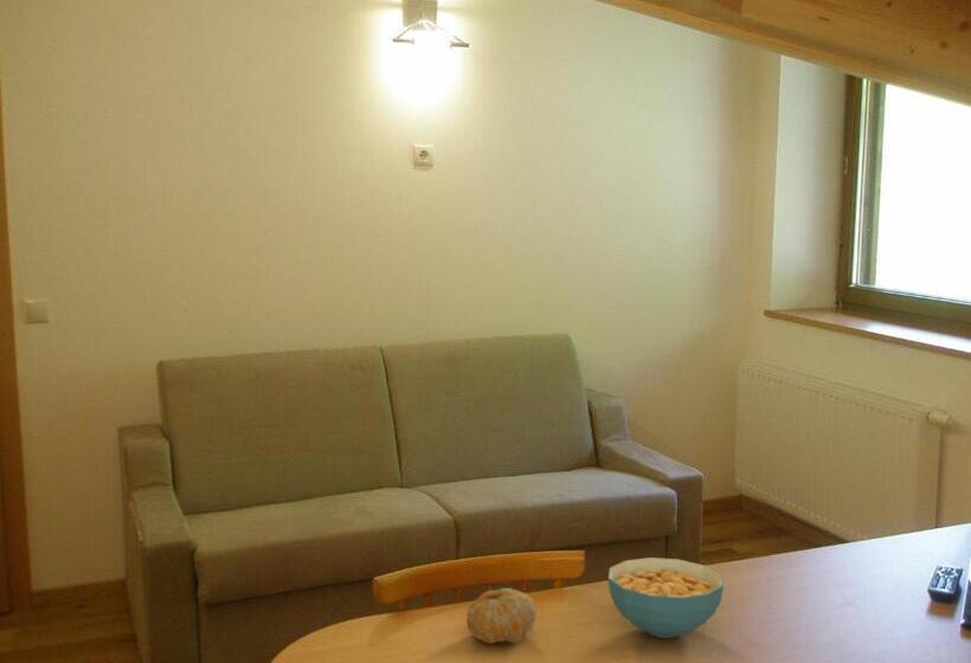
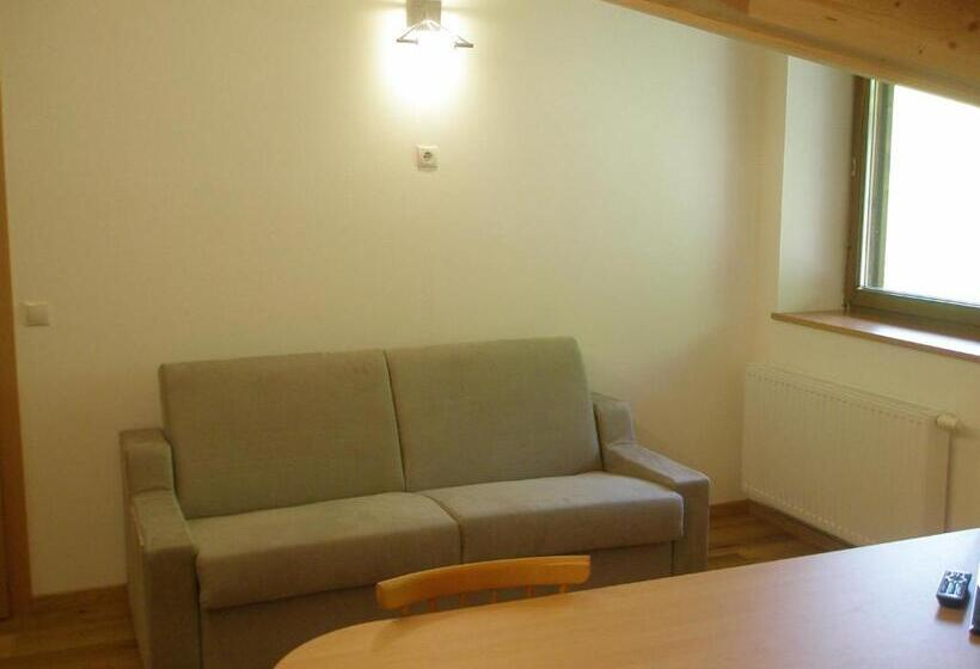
- fruit (501, 613)
- cereal bowl (664, 603)
